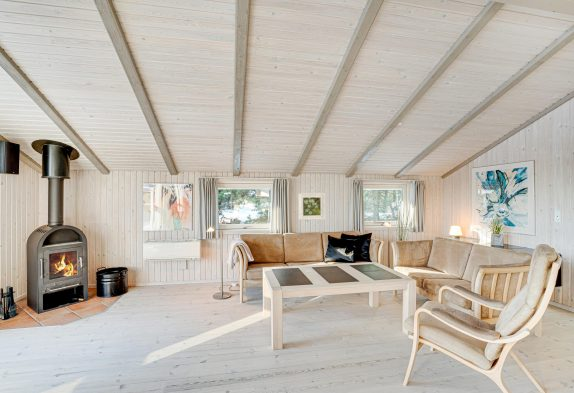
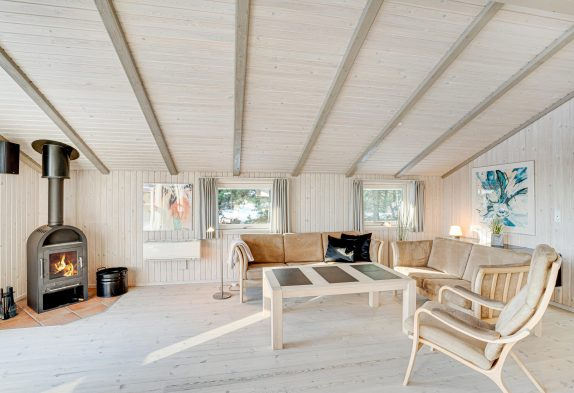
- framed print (311, 206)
